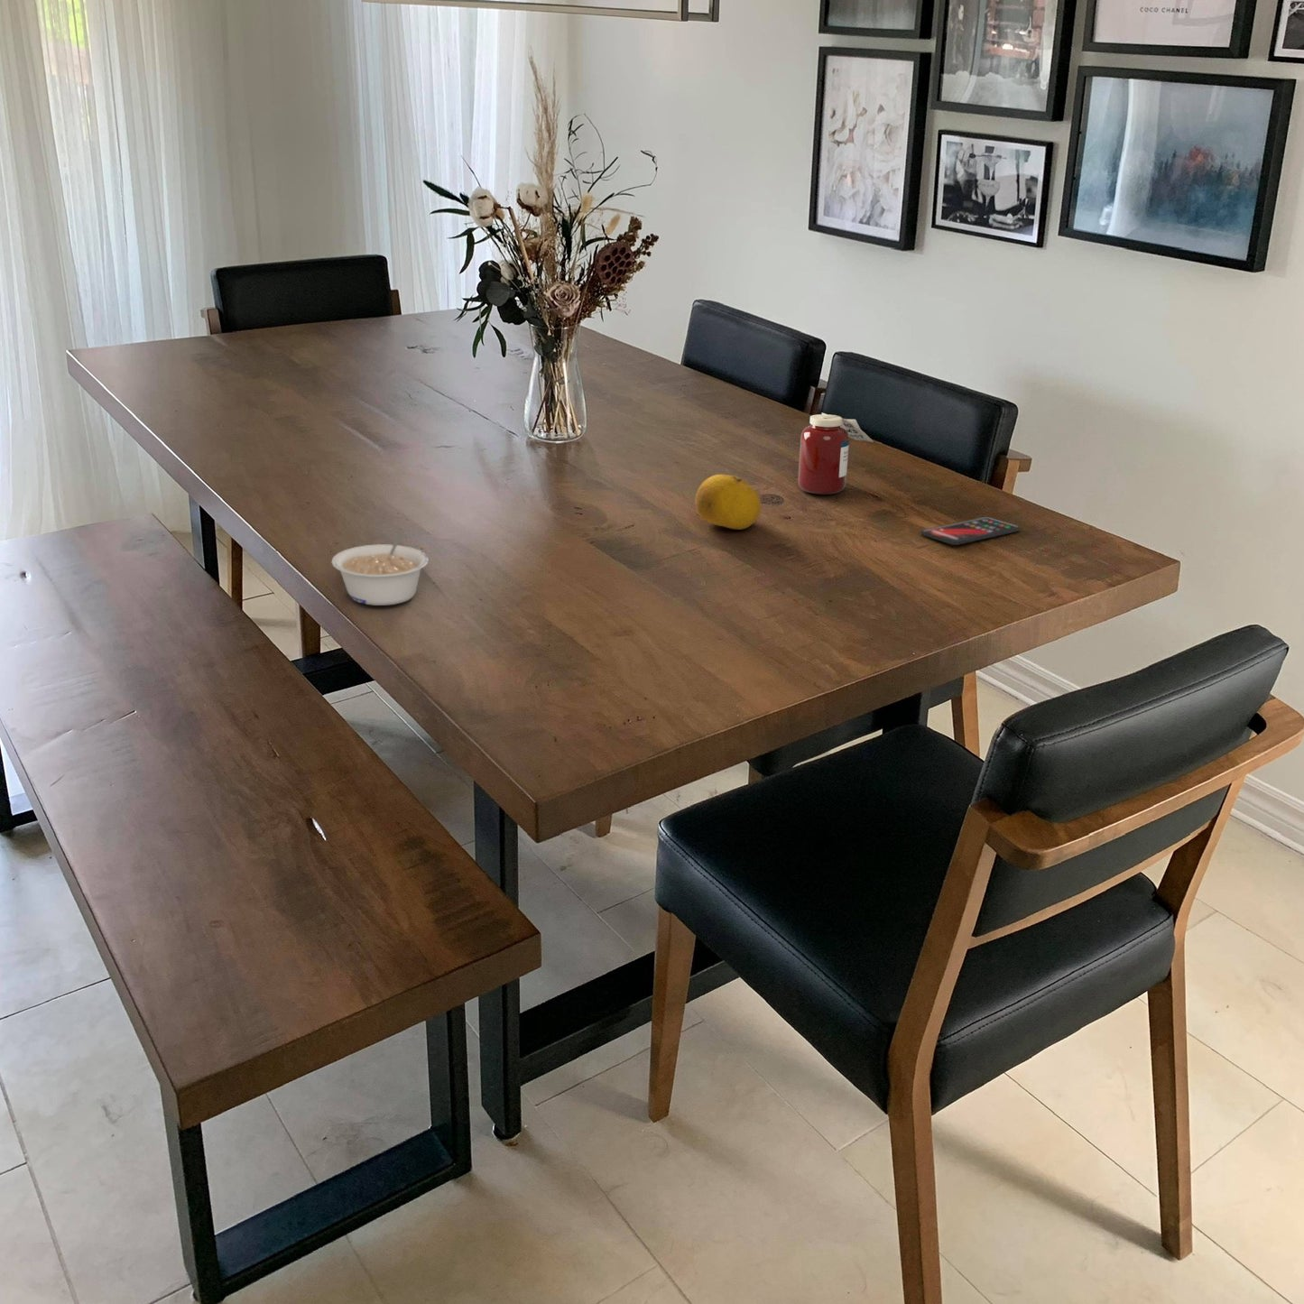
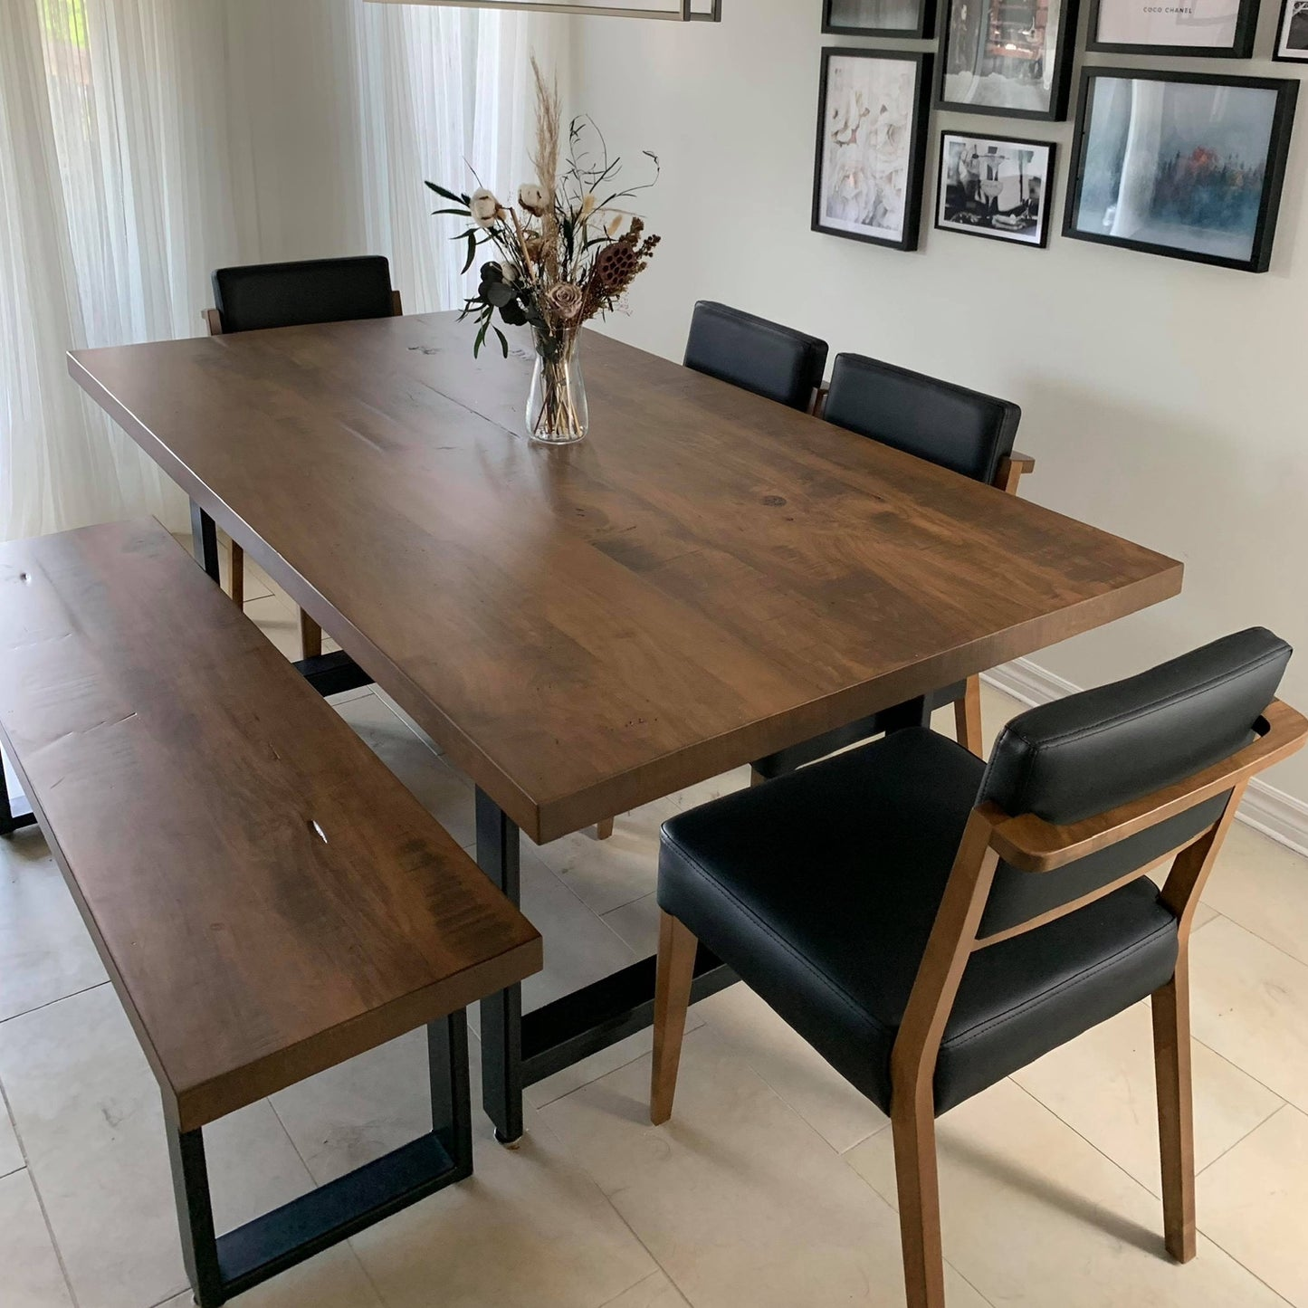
- legume (379, 572)
- jar (831, 453)
- fruit (727, 500)
- smartphone (970, 530)
